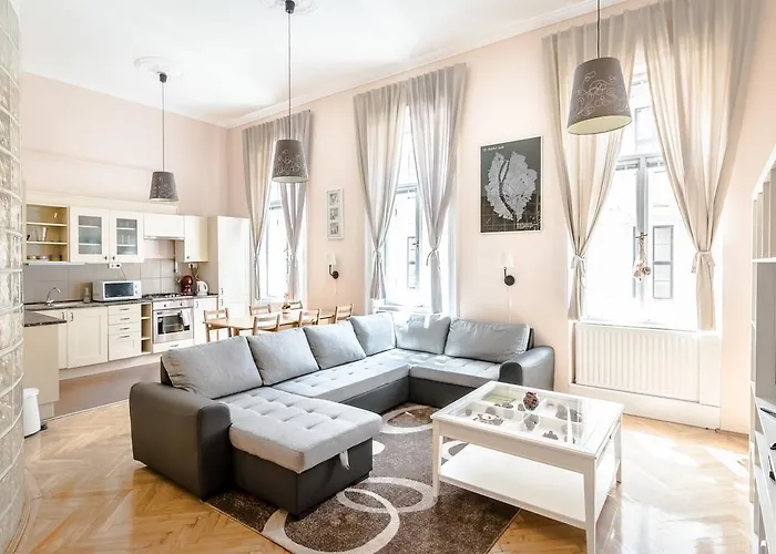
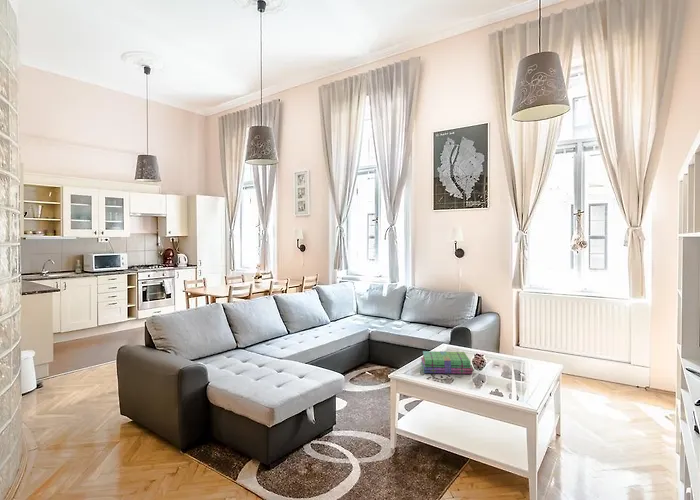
+ stack of books (445, 362)
